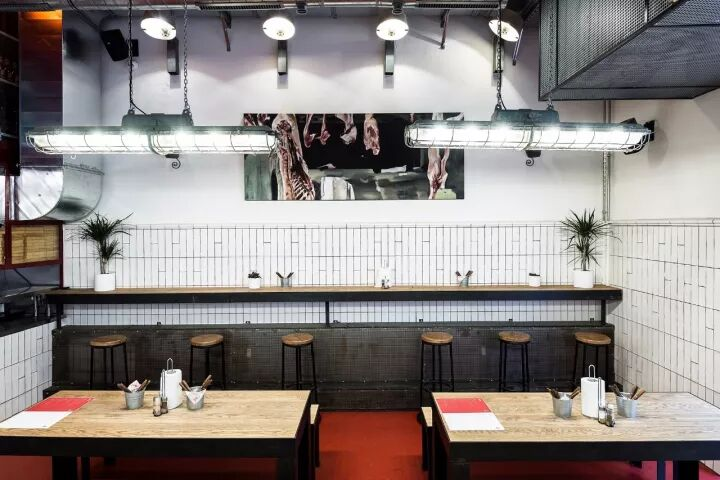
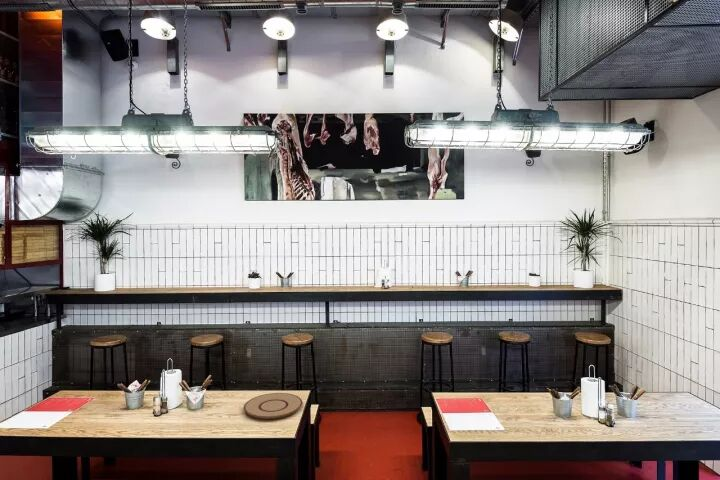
+ plate (273, 405)
